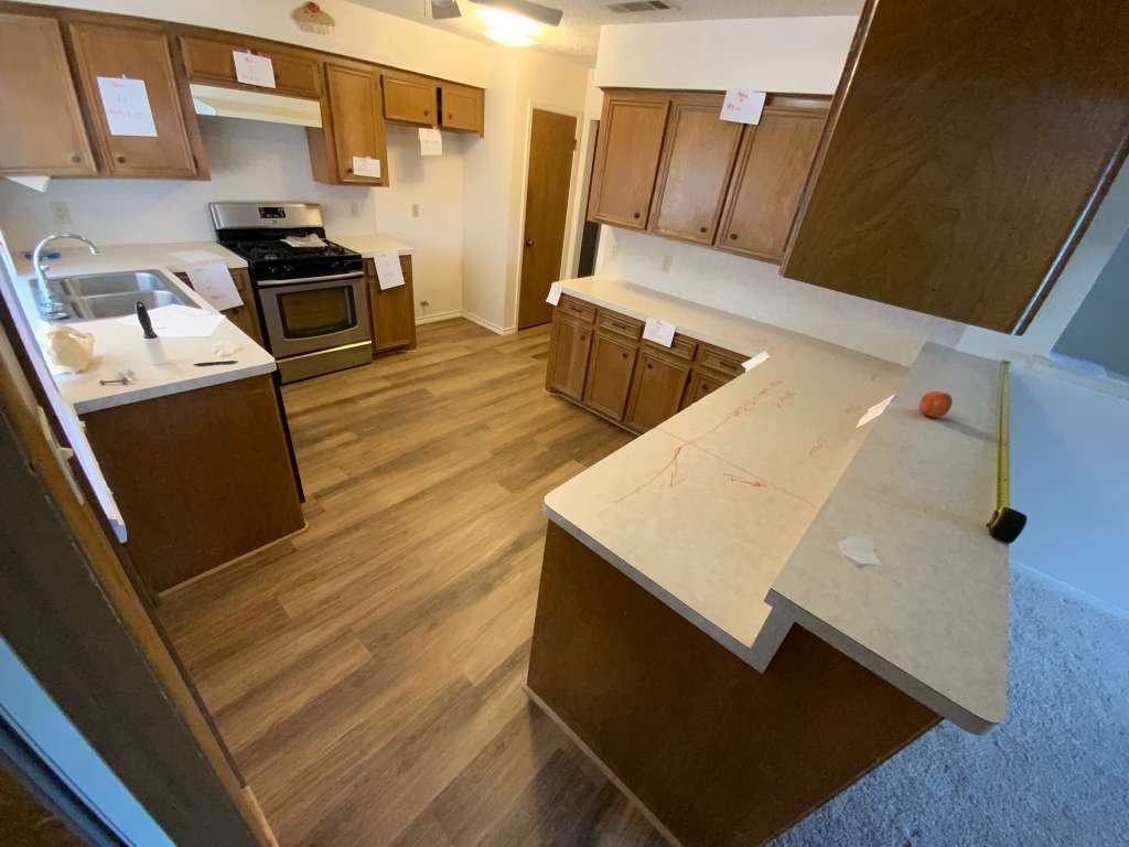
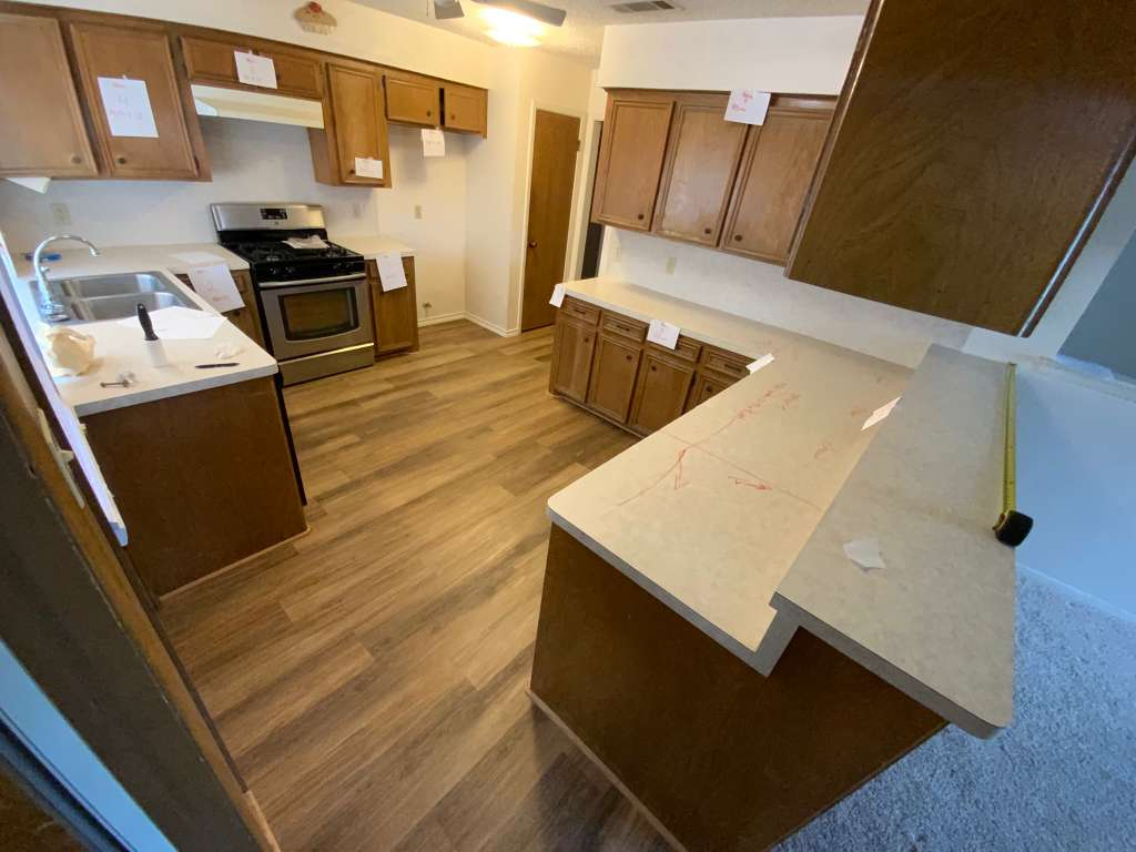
- fruit (935, 403)
